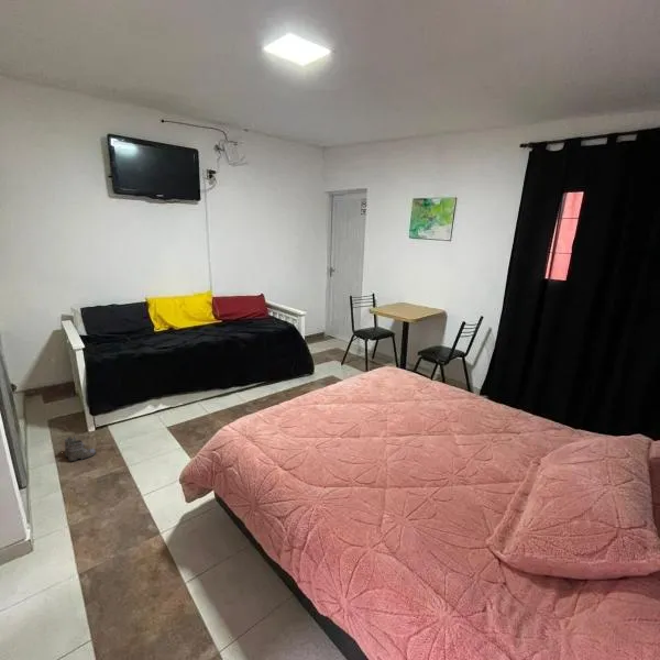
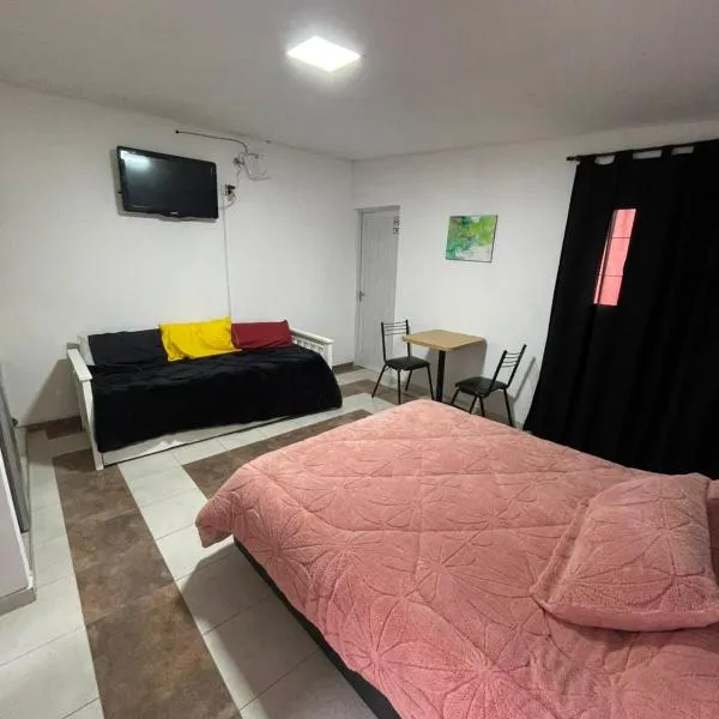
- boots (78, 446)
